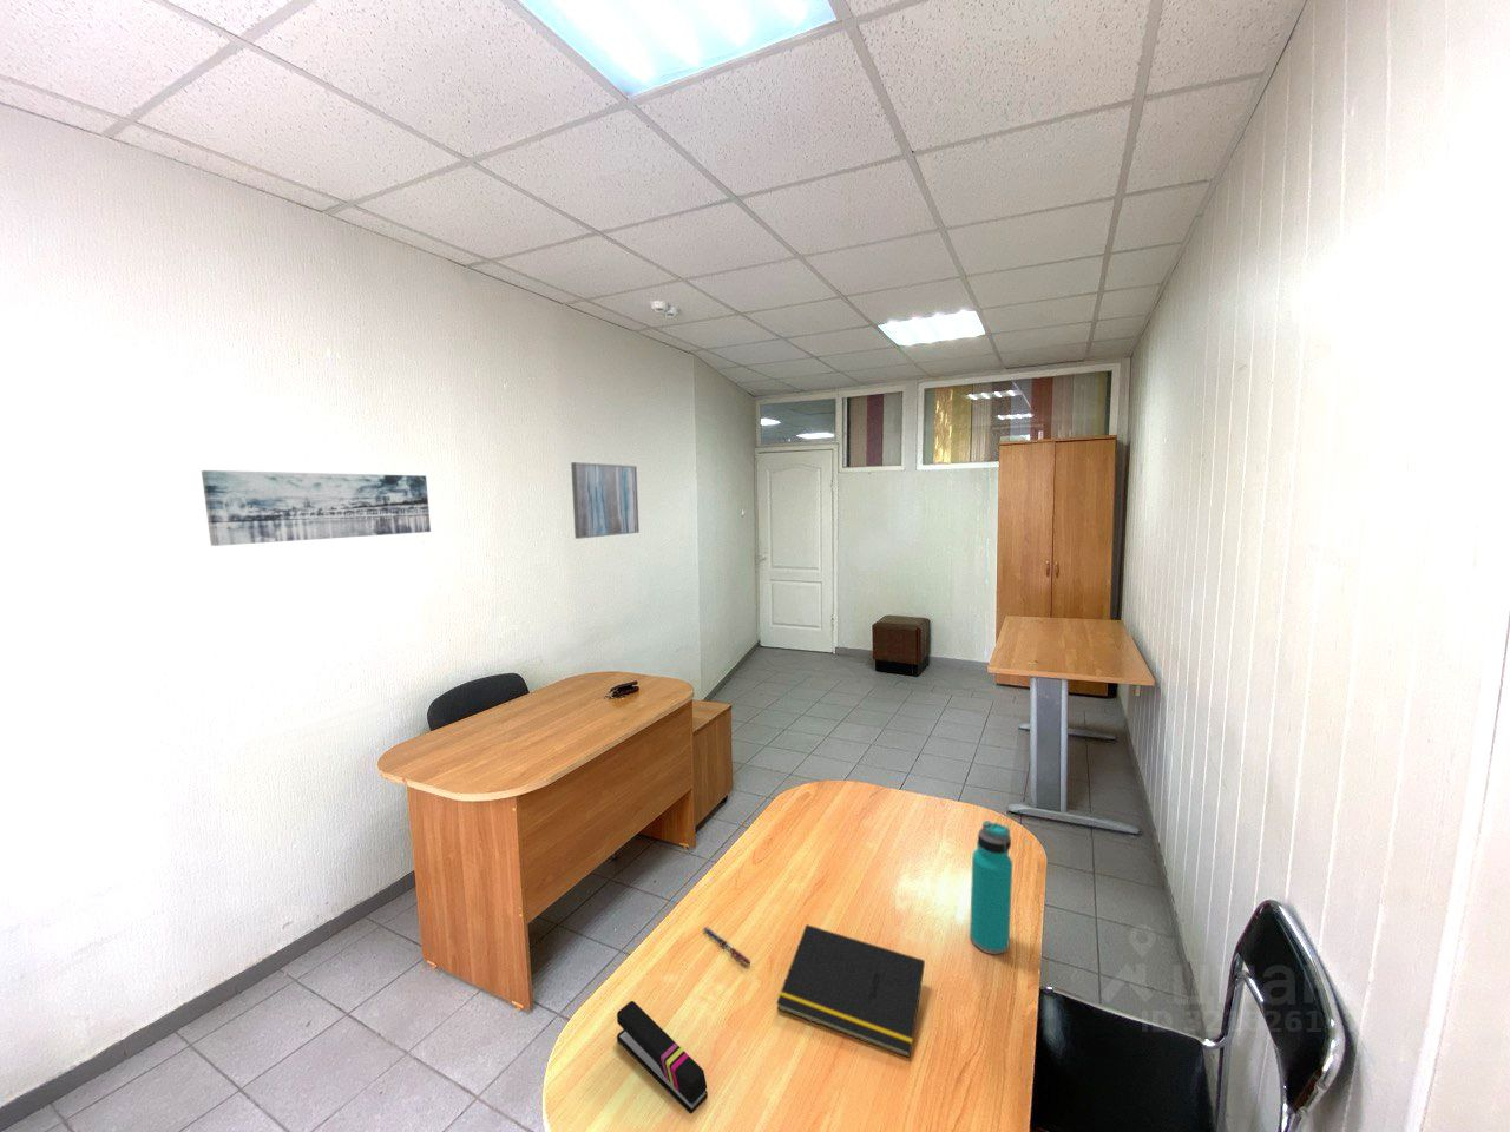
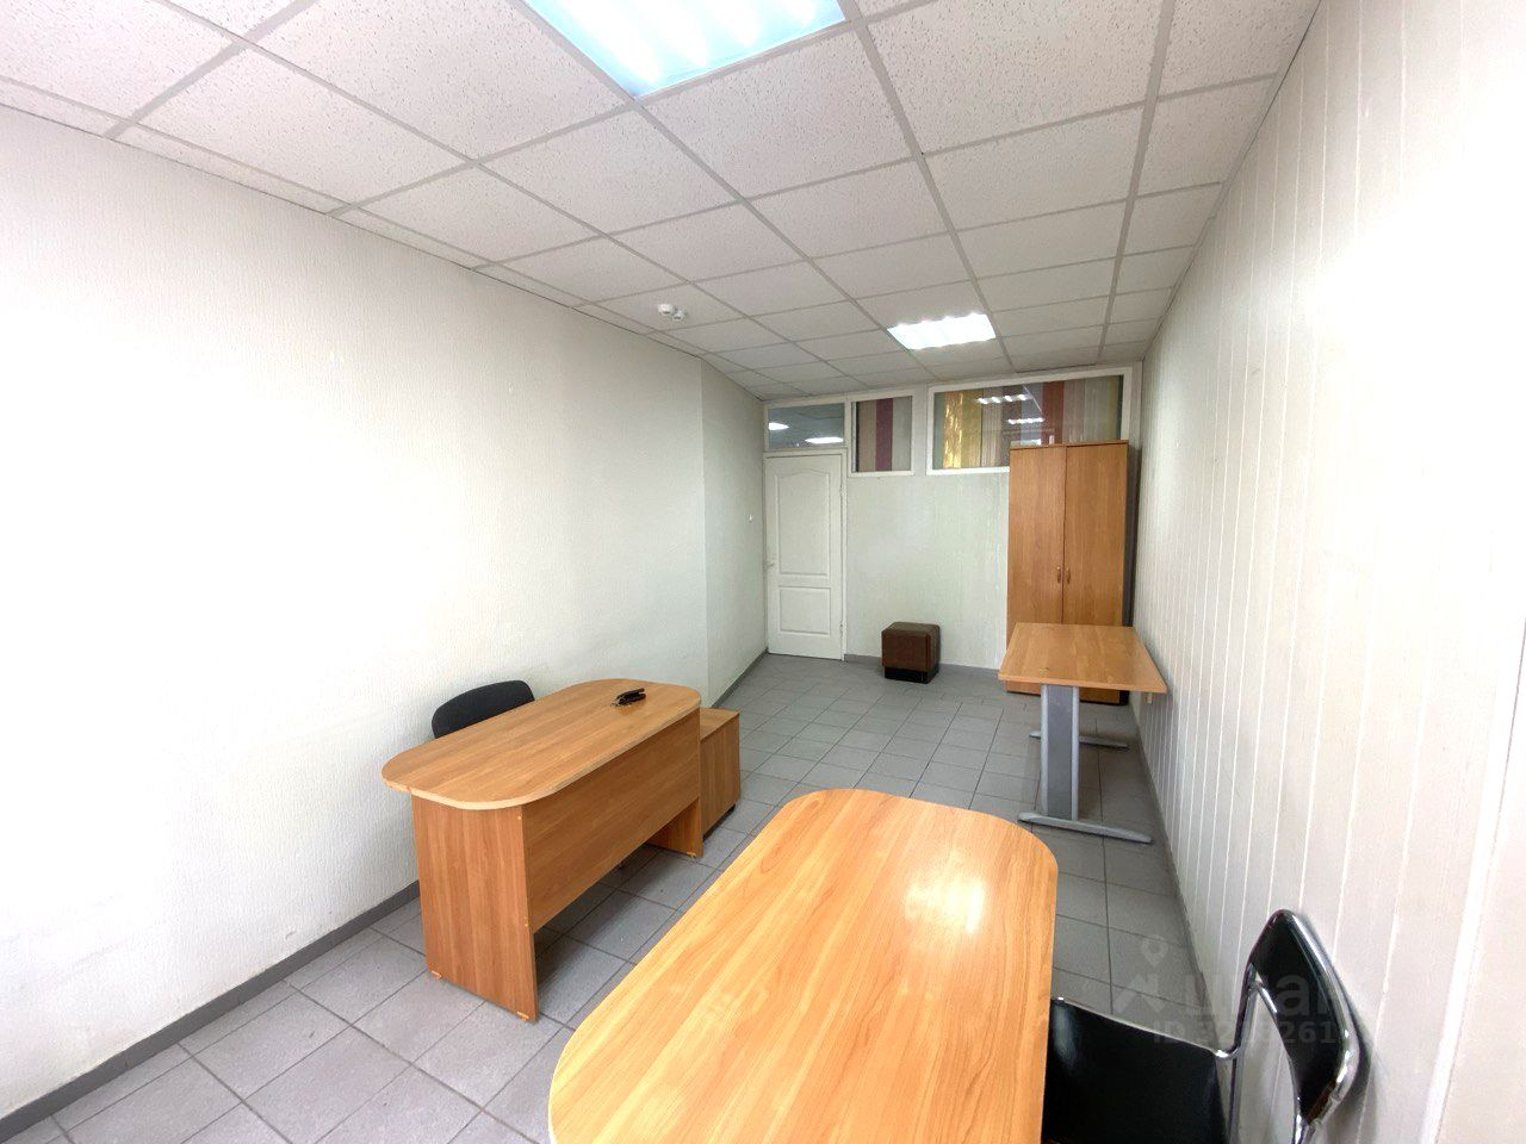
- water bottle (990, 883)
- pen (725, 943)
- stapler (660, 1052)
- wall art (333, 505)
- wall art (608, 499)
- notepad (851, 983)
